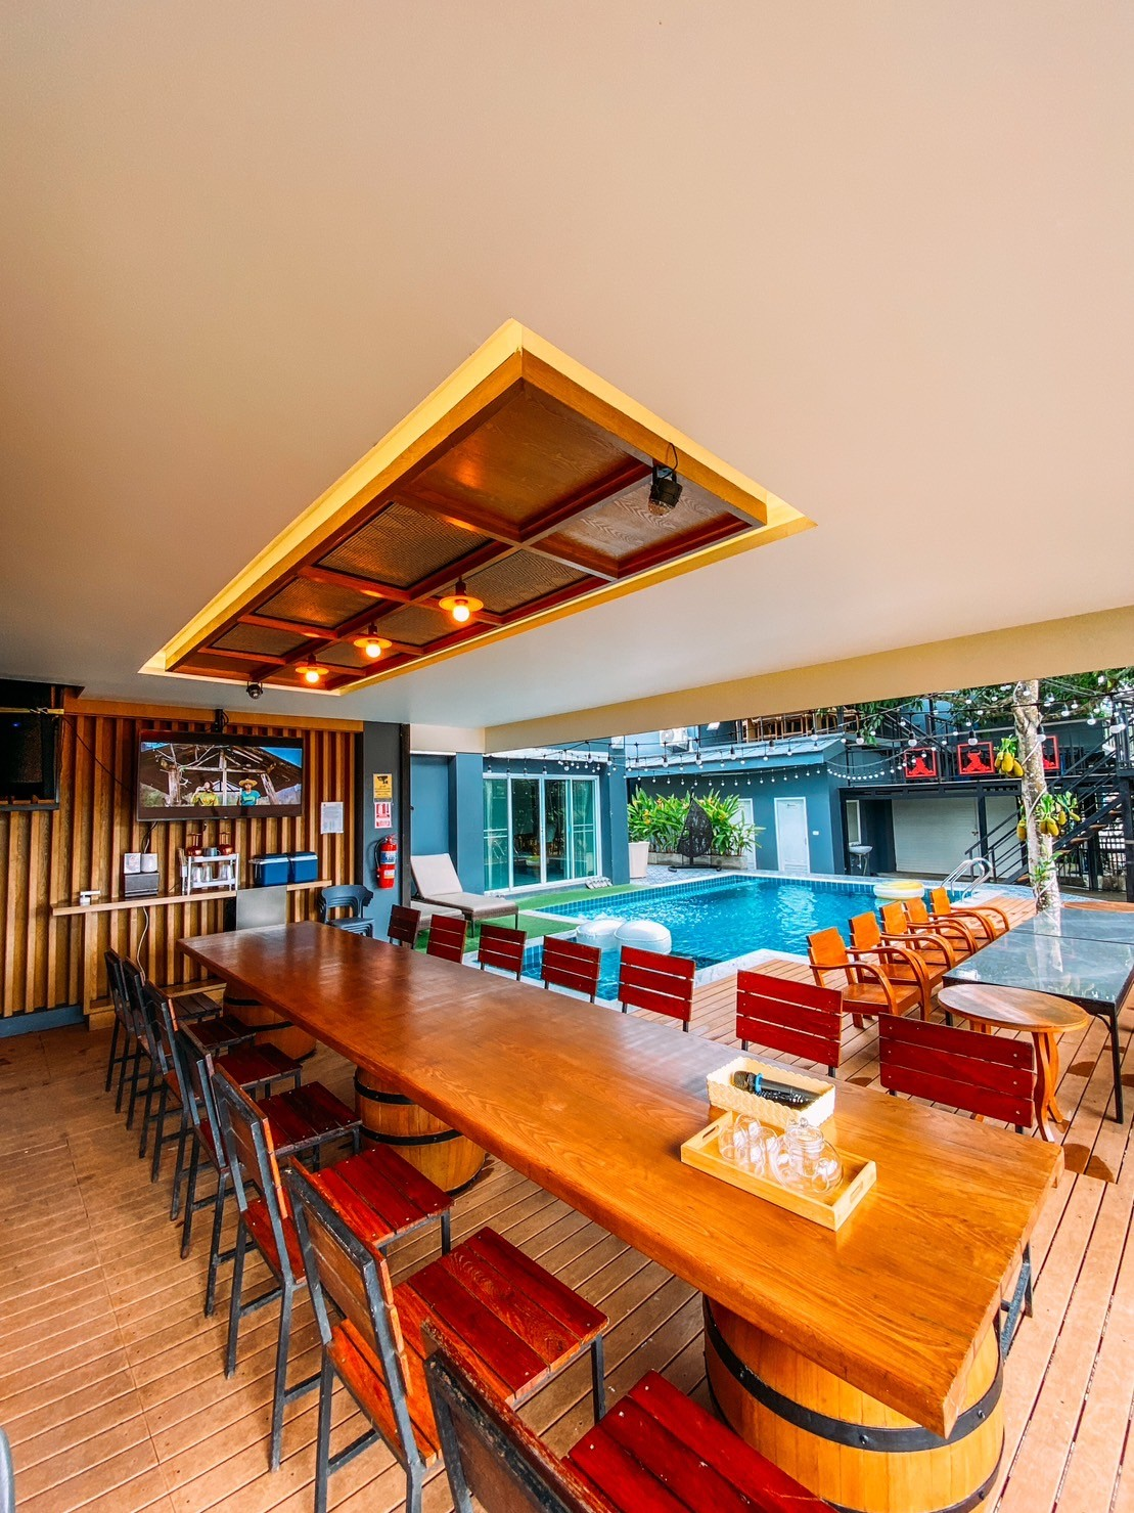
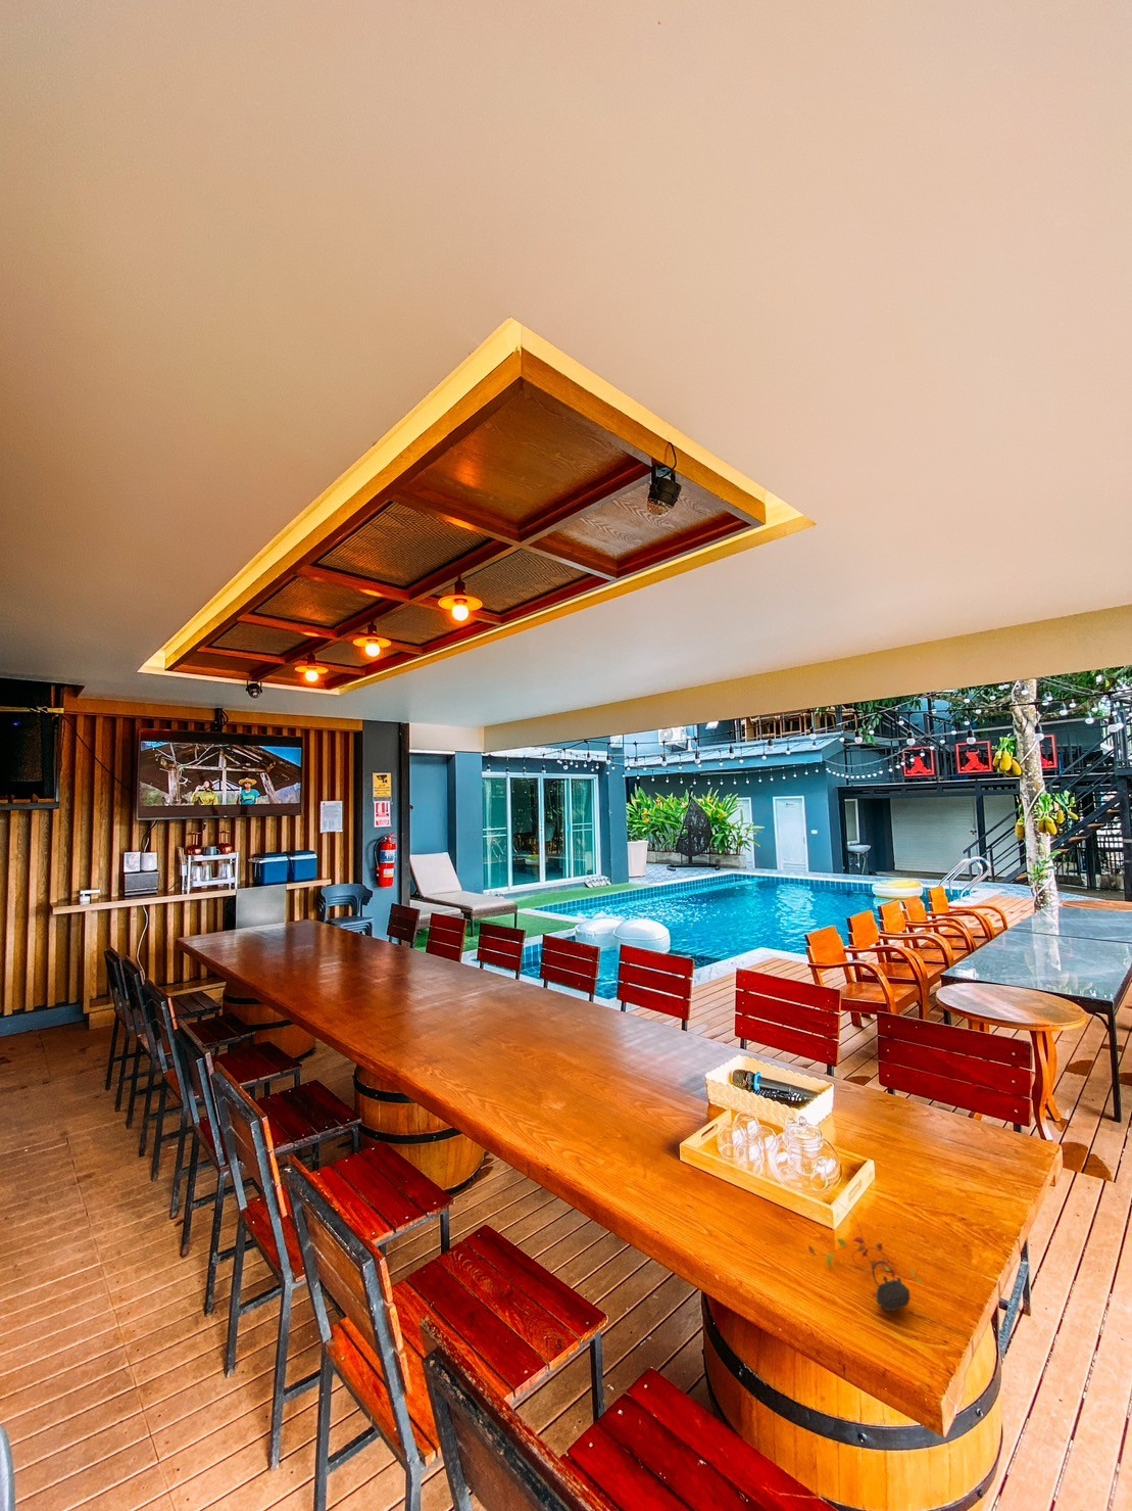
+ teapot (855, 1225)
